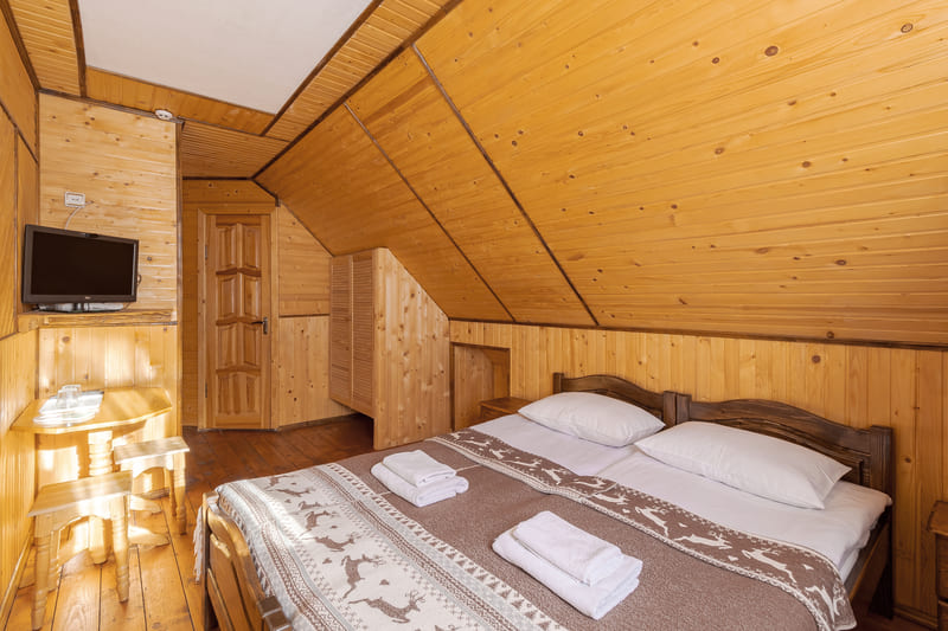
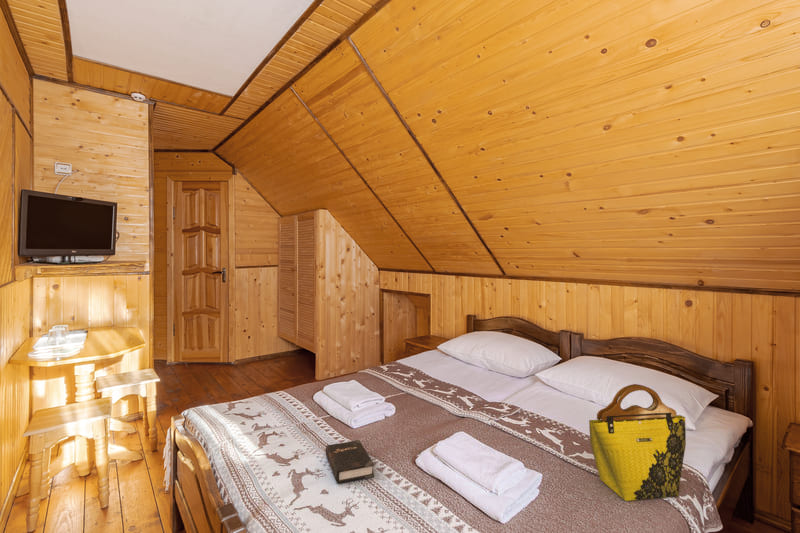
+ hardback book (348, 460)
+ tote bag (637, 436)
